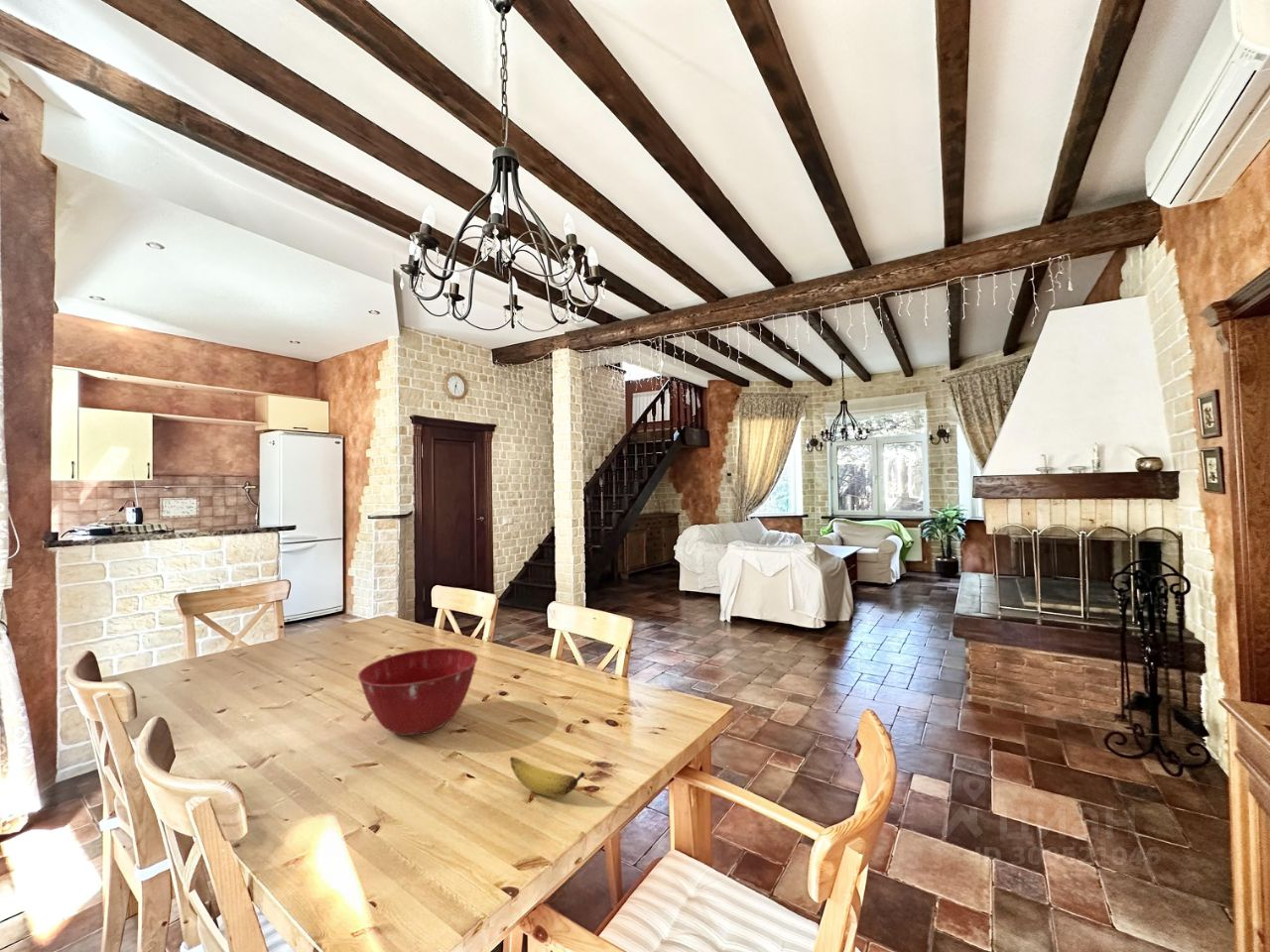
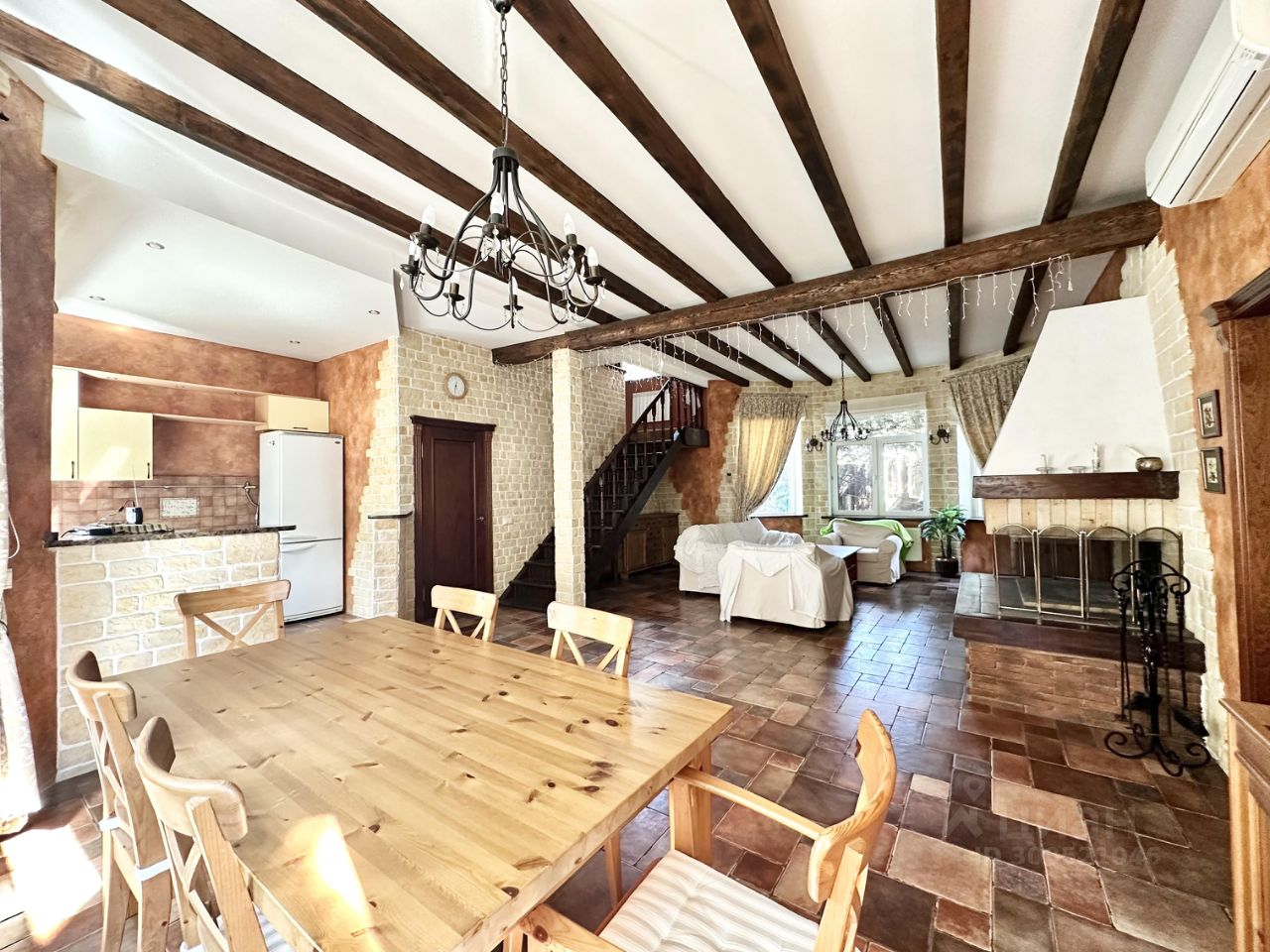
- mixing bowl (421, 693)
- banana (546, 776)
